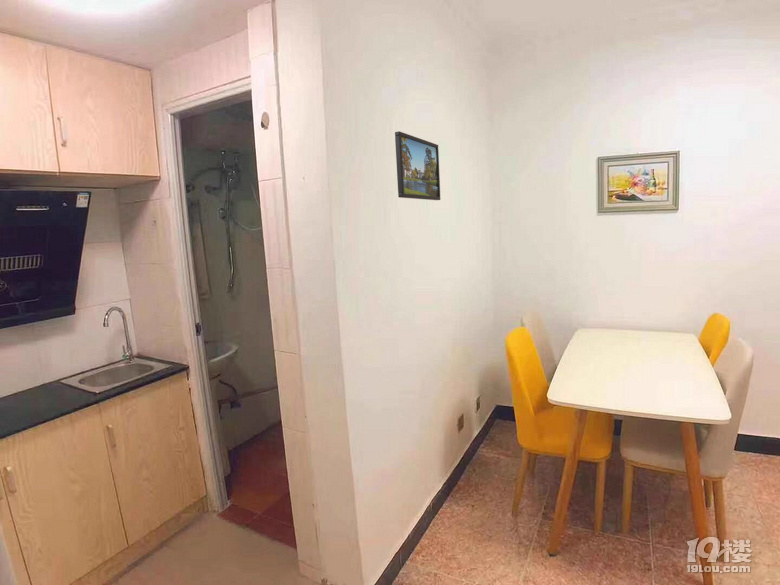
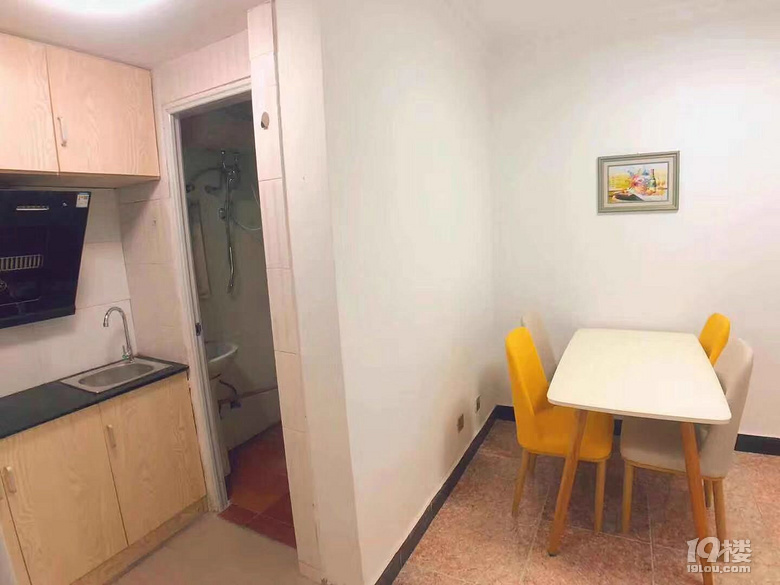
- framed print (419, 169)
